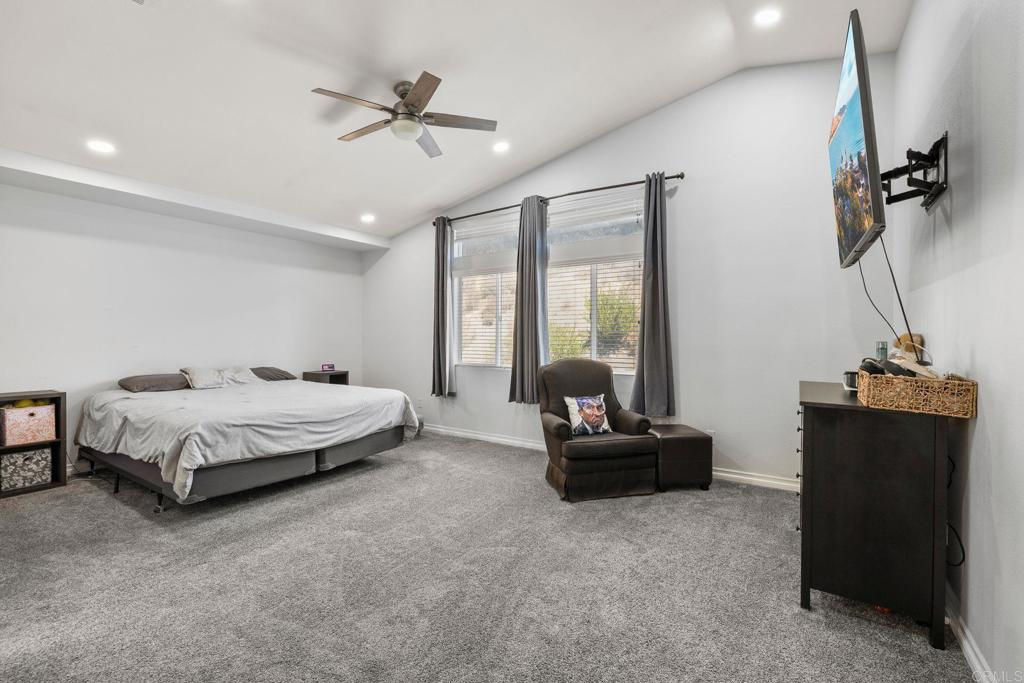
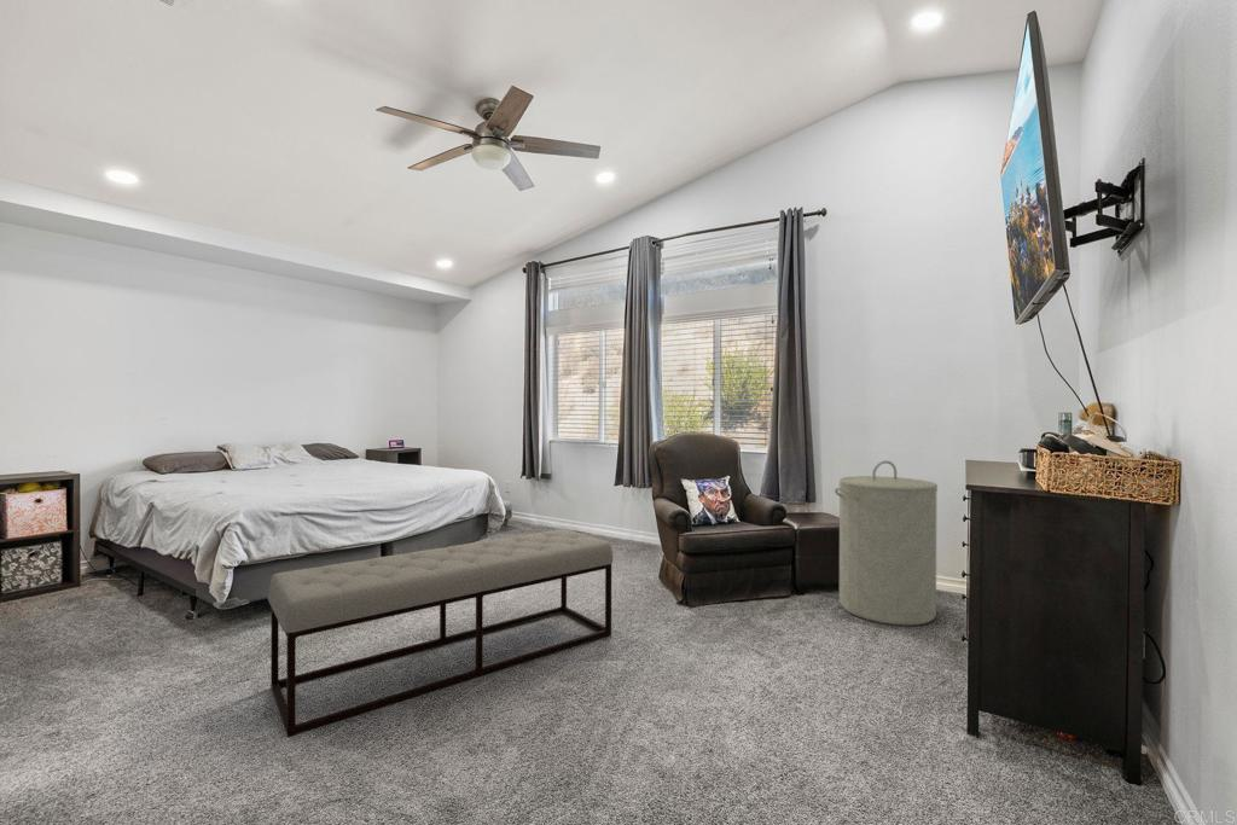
+ bench (459, 600)
+ laundry hamper (885, 534)
